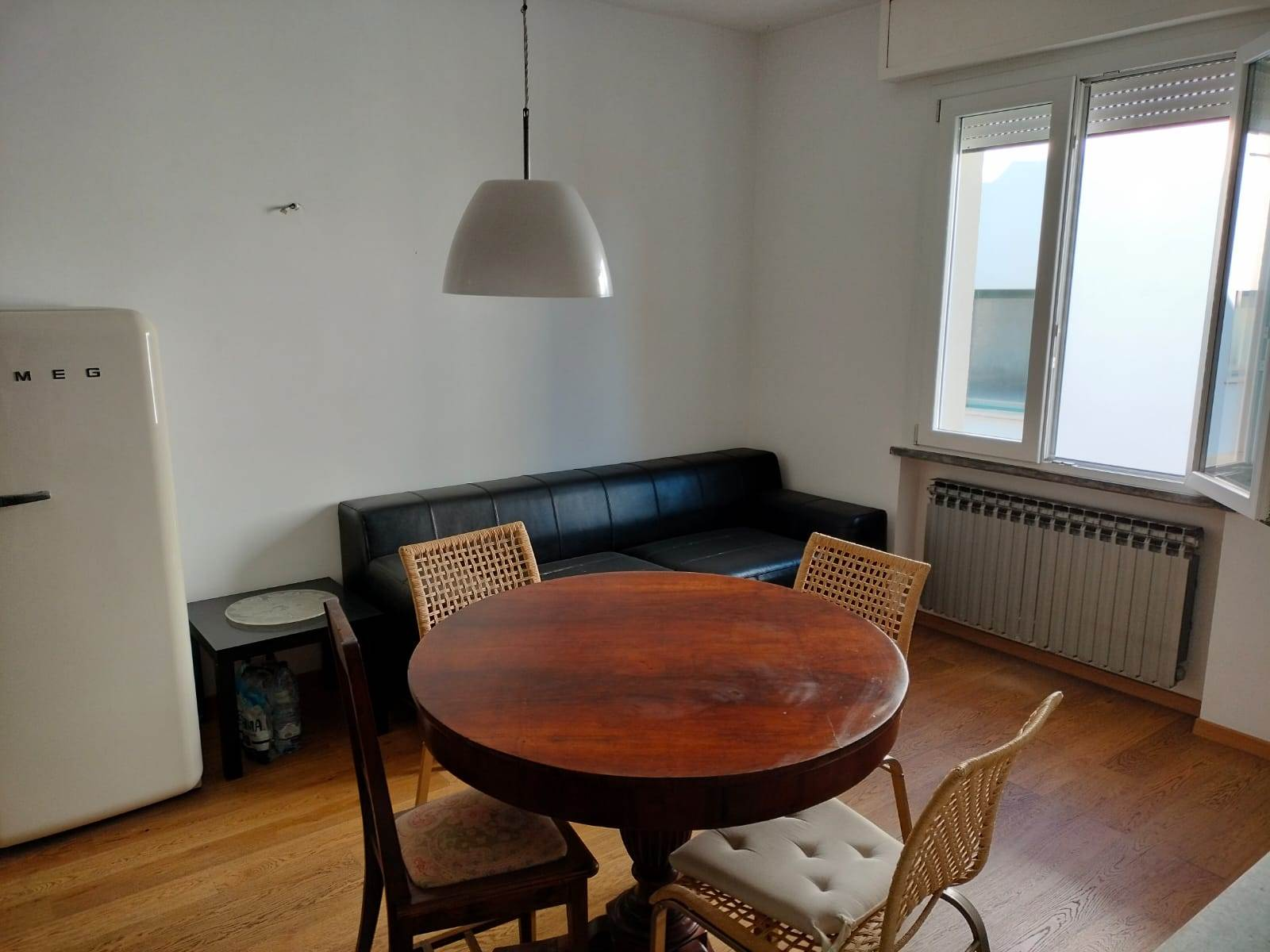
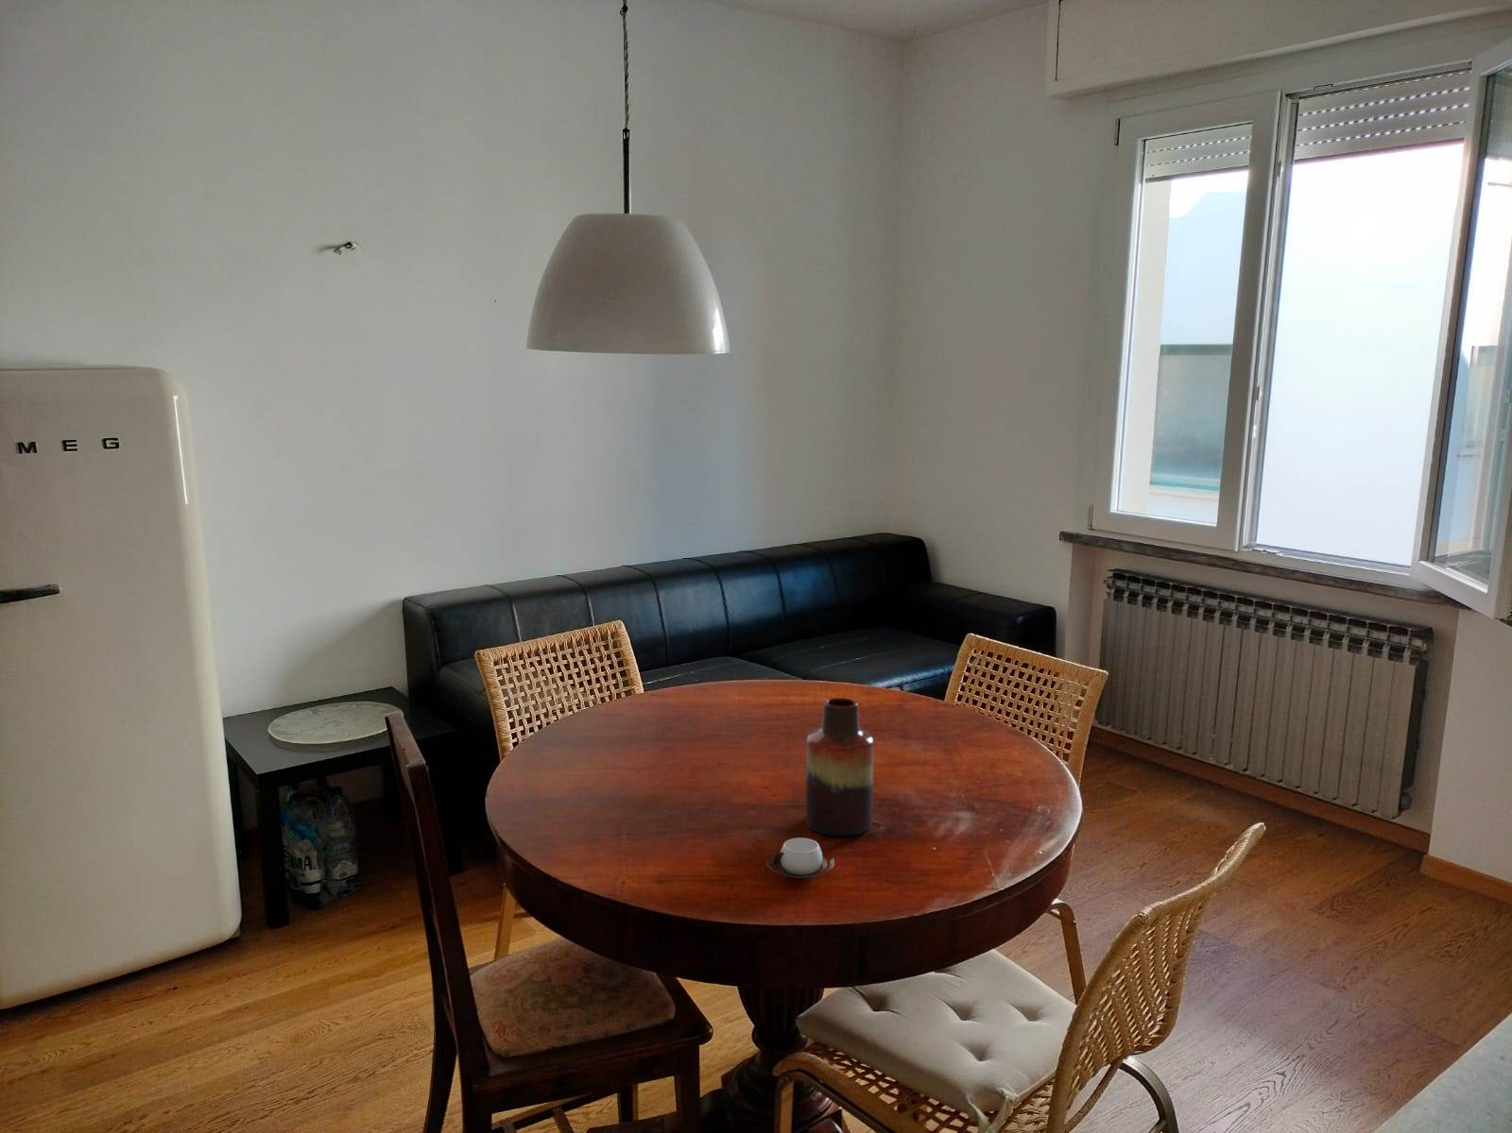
+ cup (800, 859)
+ vase (839, 763)
